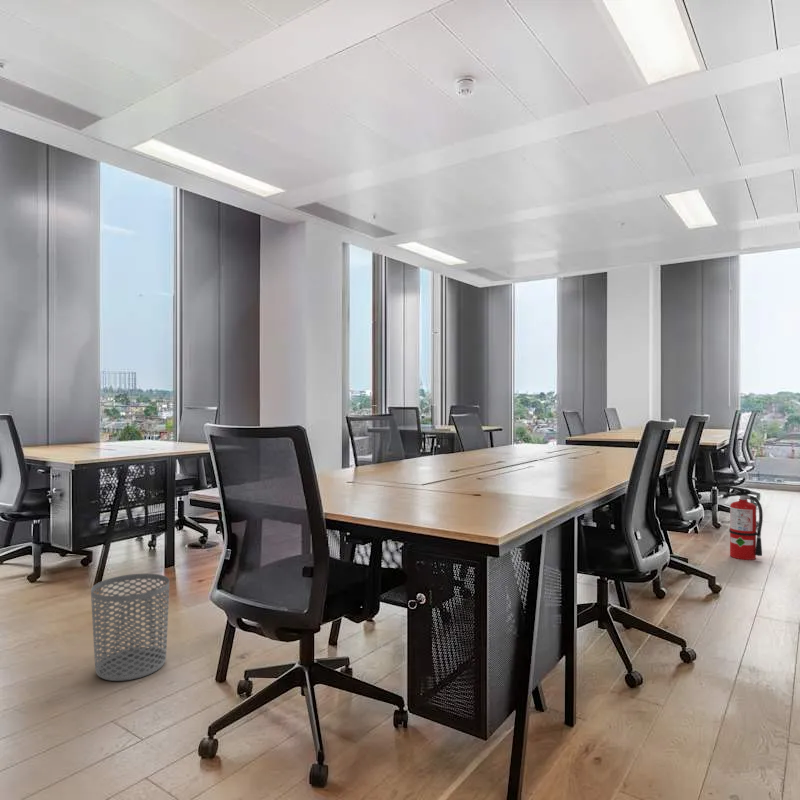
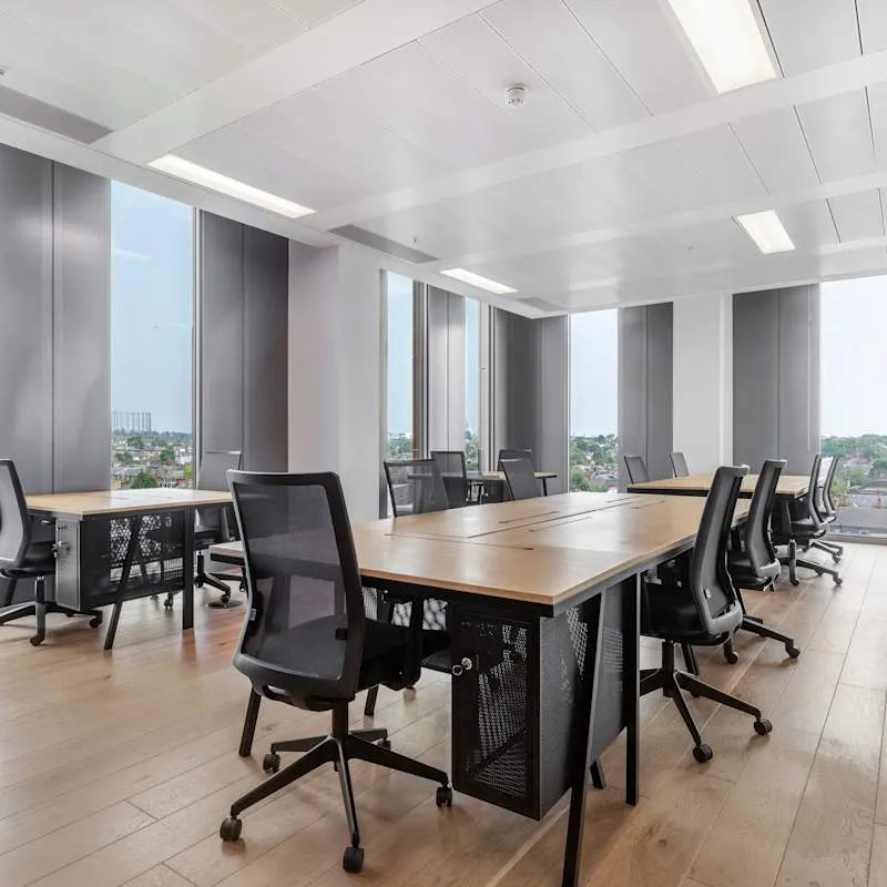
- waste bin (131, 626)
- fire extinguisher (740, 522)
